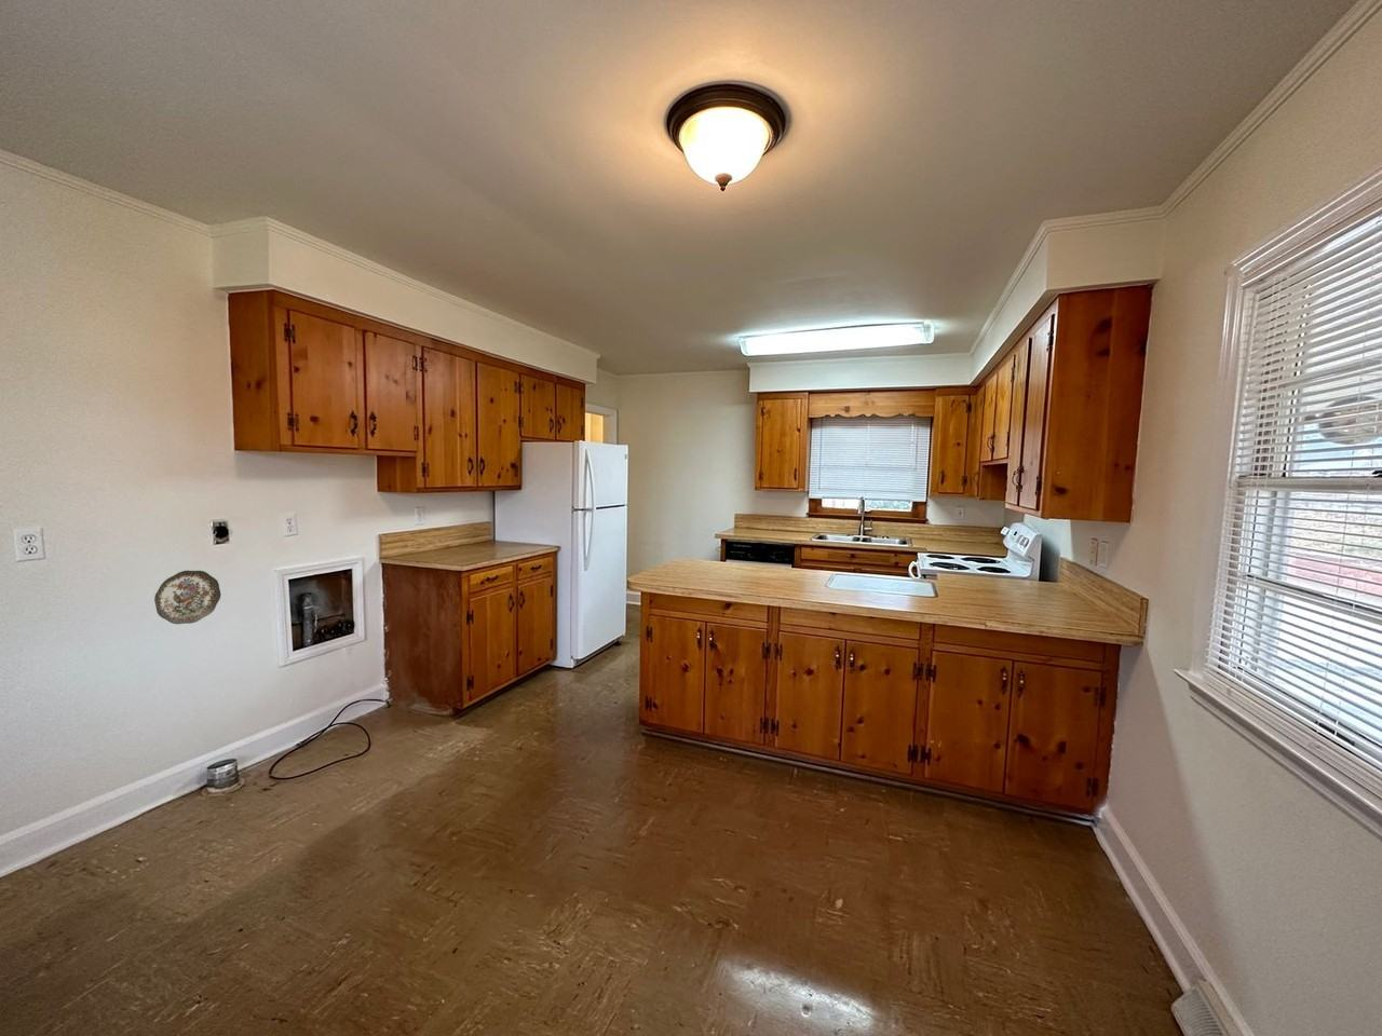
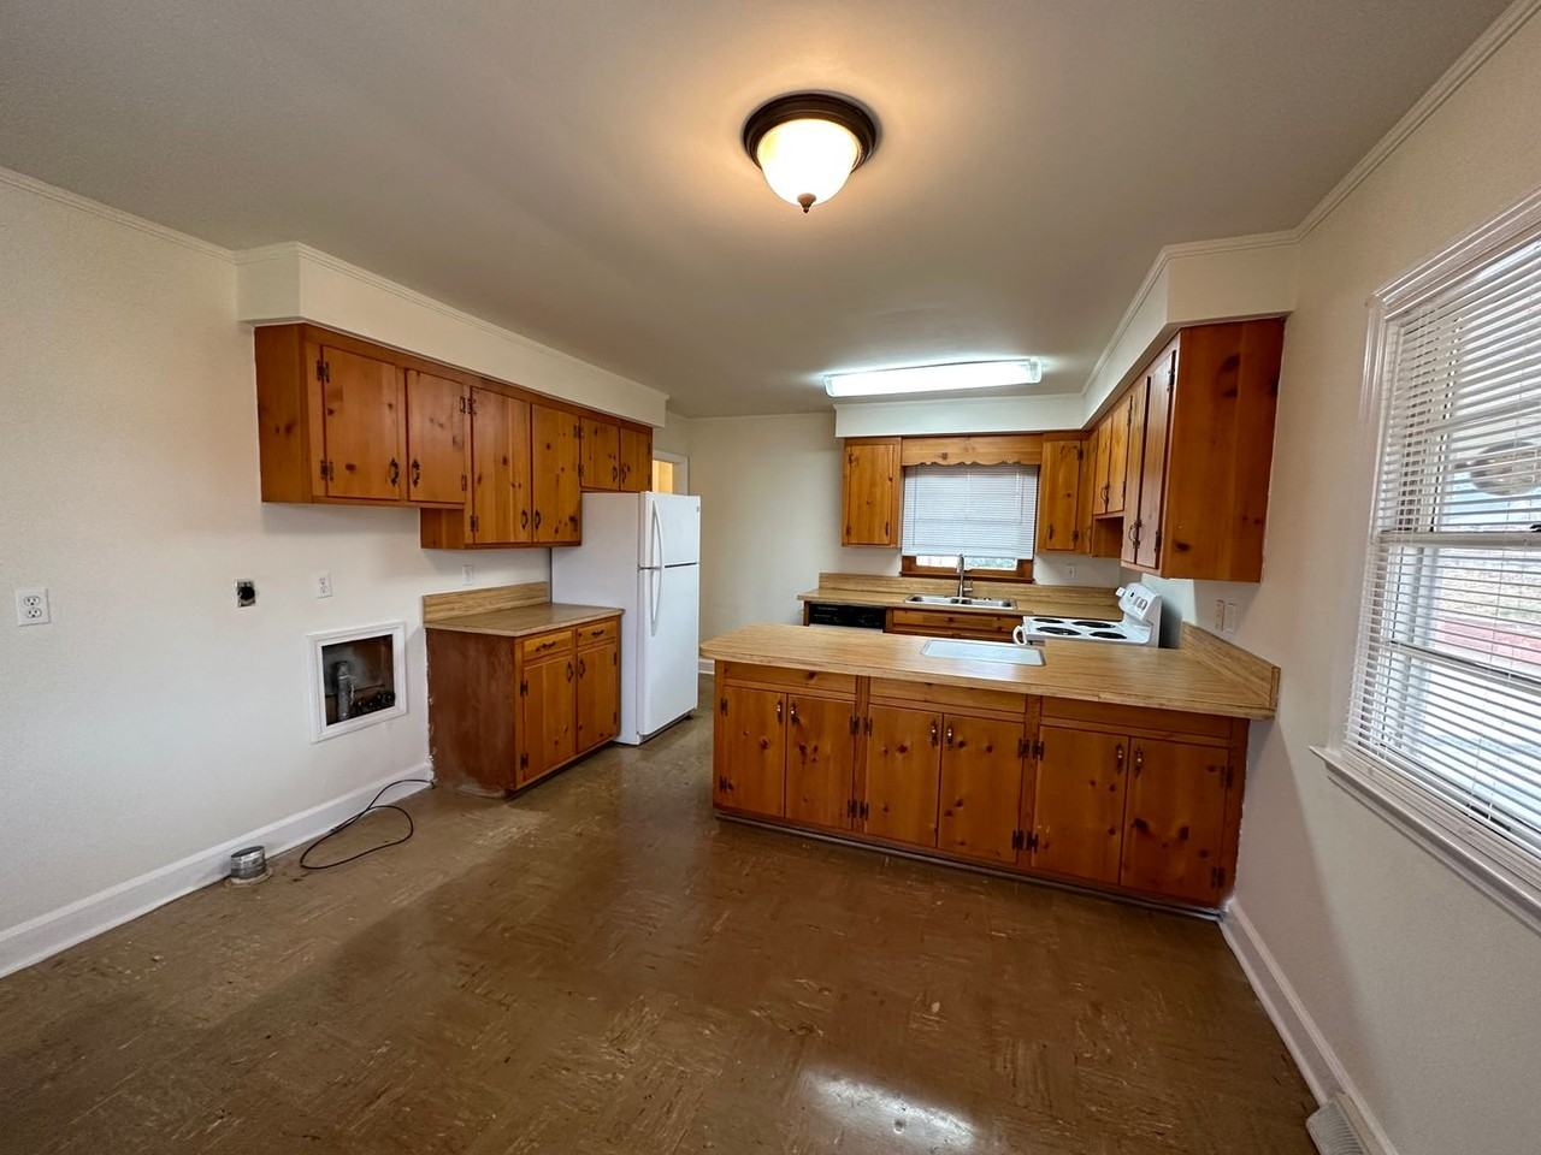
- decorative plate (187, 595)
